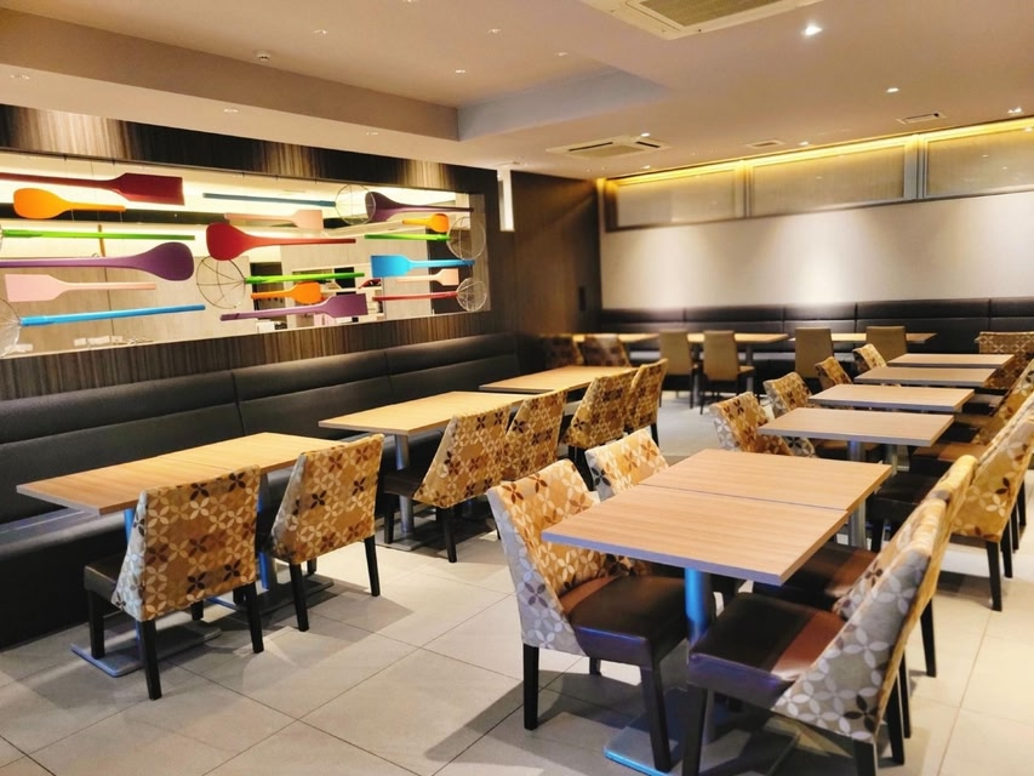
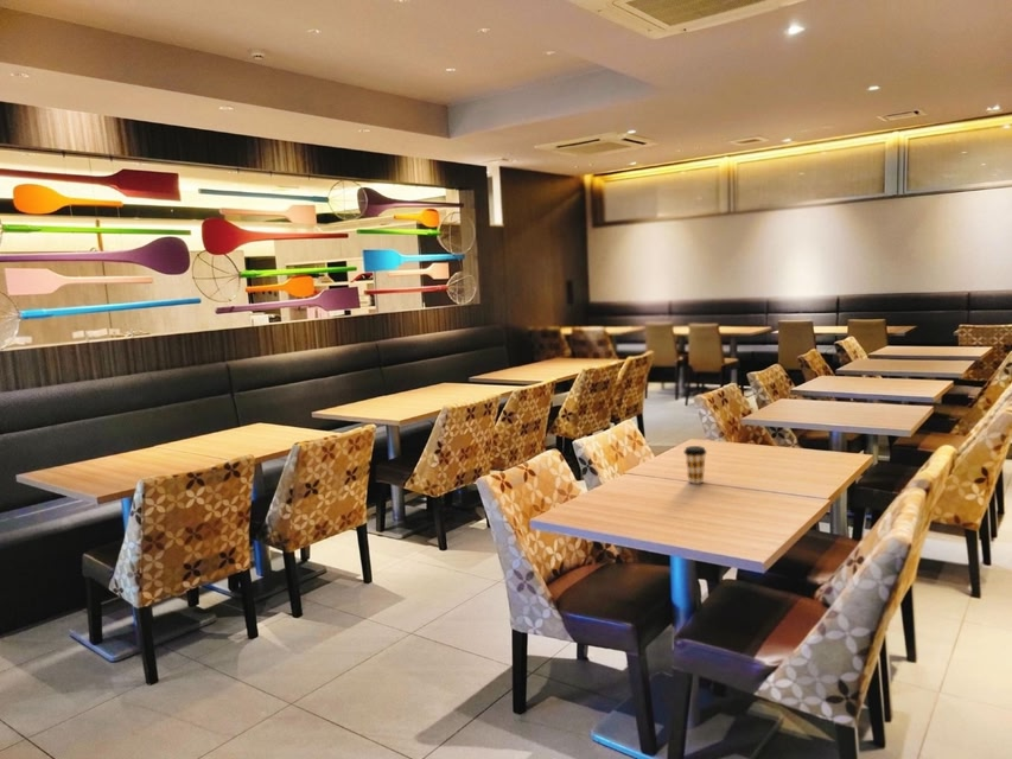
+ coffee cup (695, 464)
